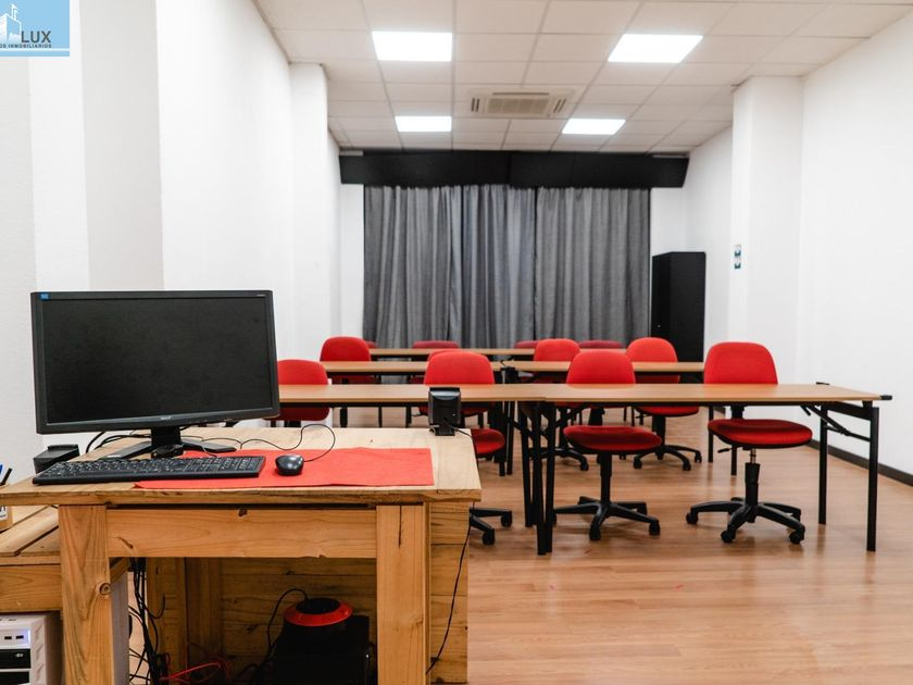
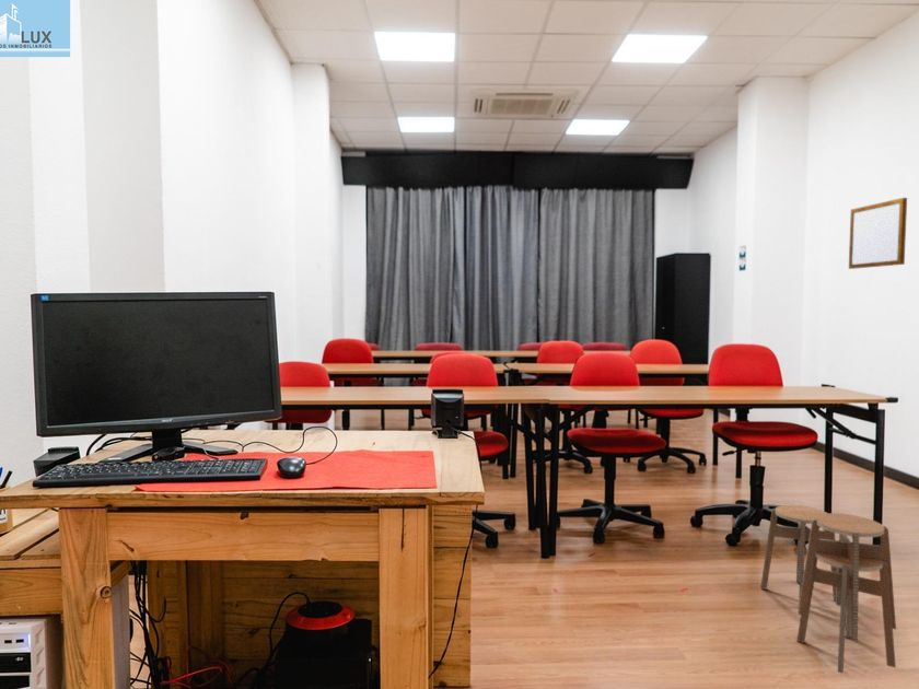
+ stool (822, 561)
+ writing board (875, 235)
